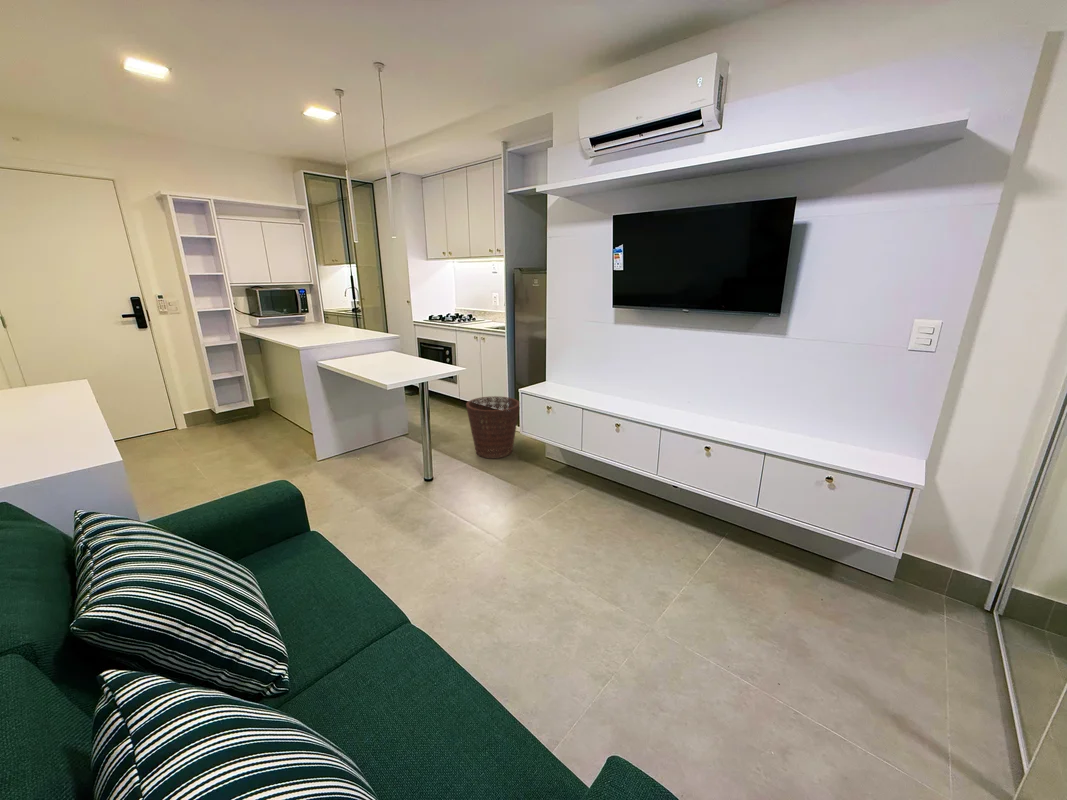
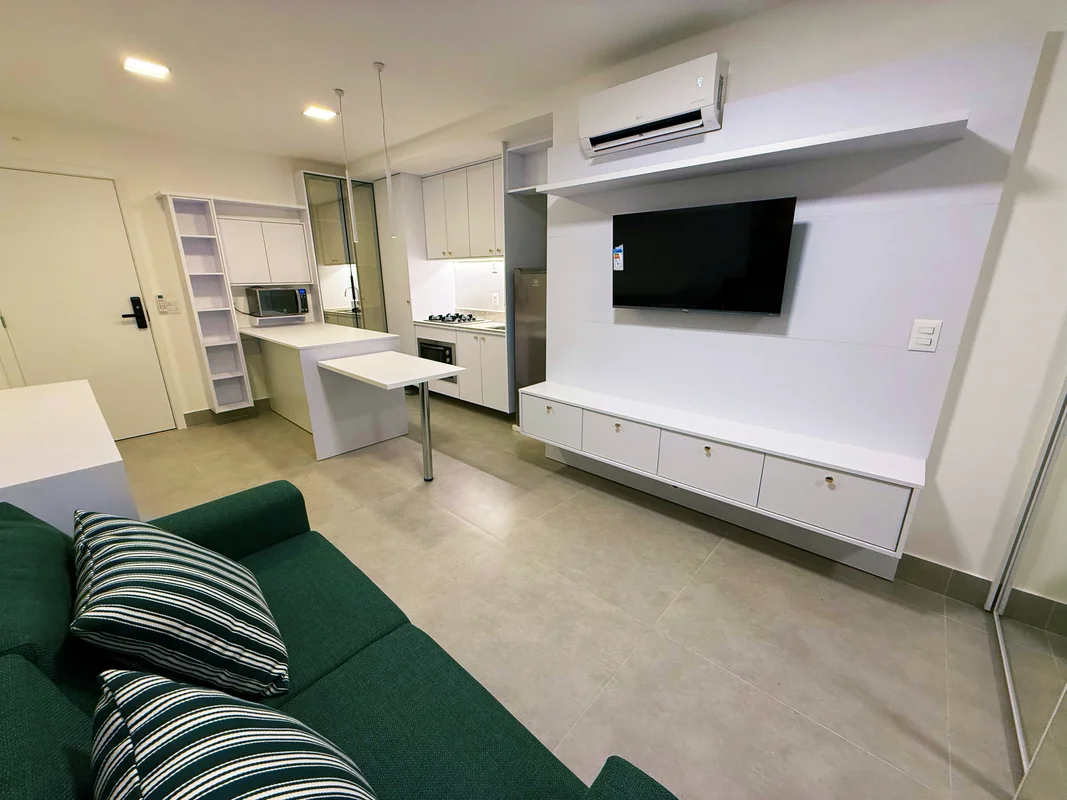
- basket (493, 427)
